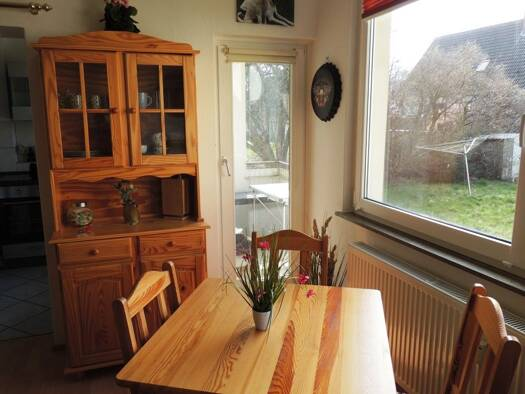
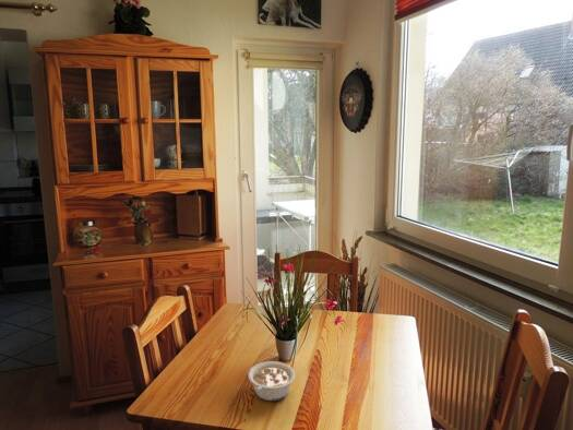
+ legume (272, 381)
